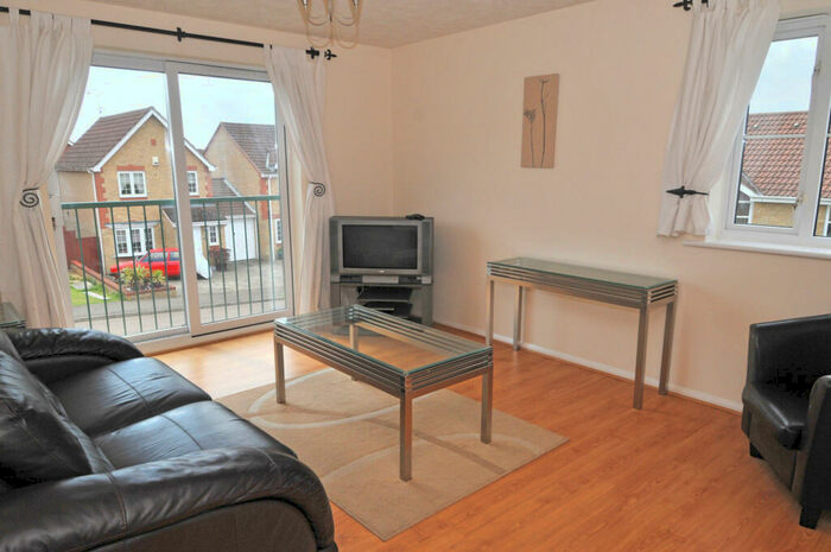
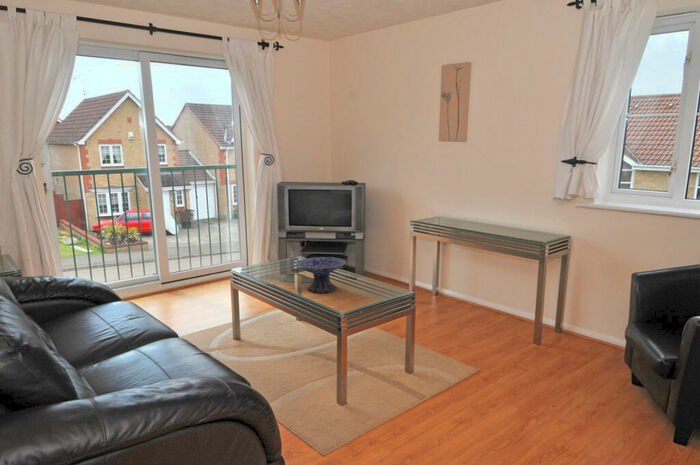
+ decorative bowl (321, 275)
